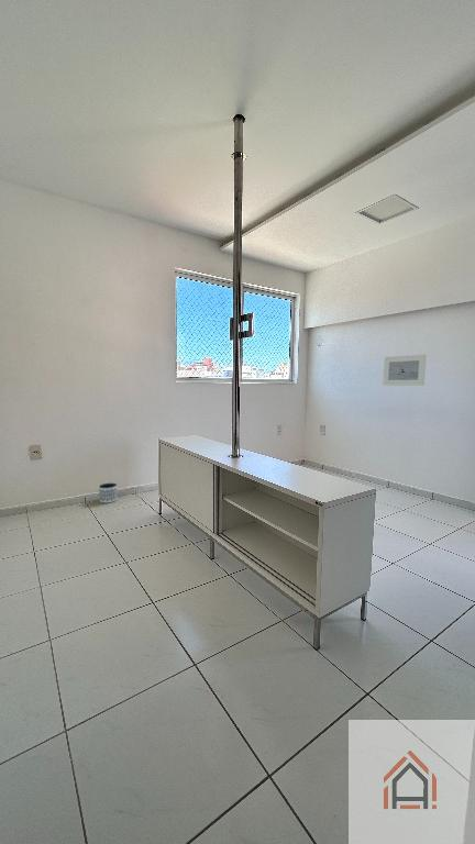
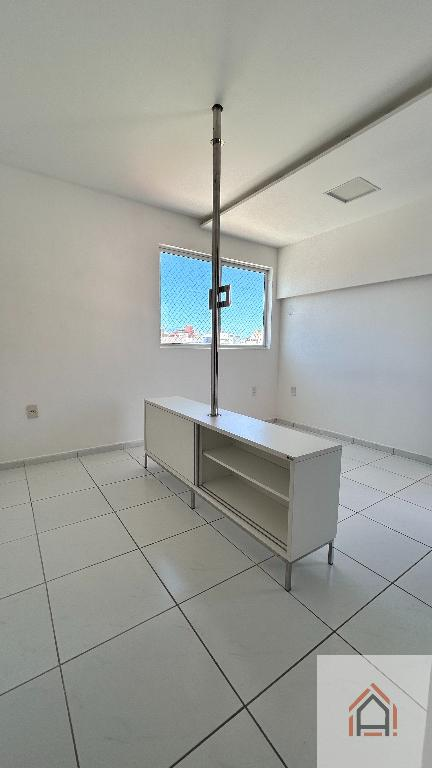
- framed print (402, 370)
- planter (108, 492)
